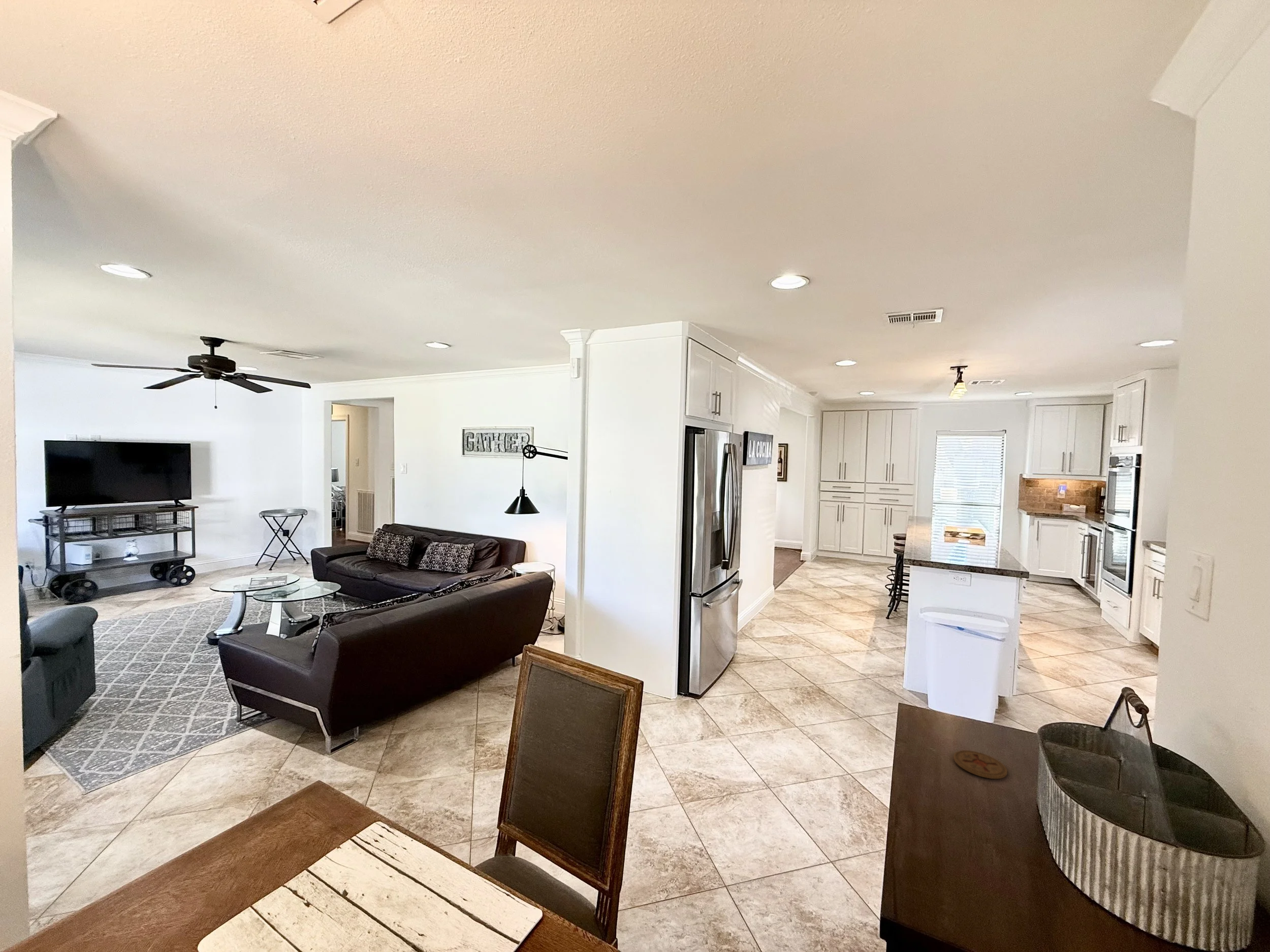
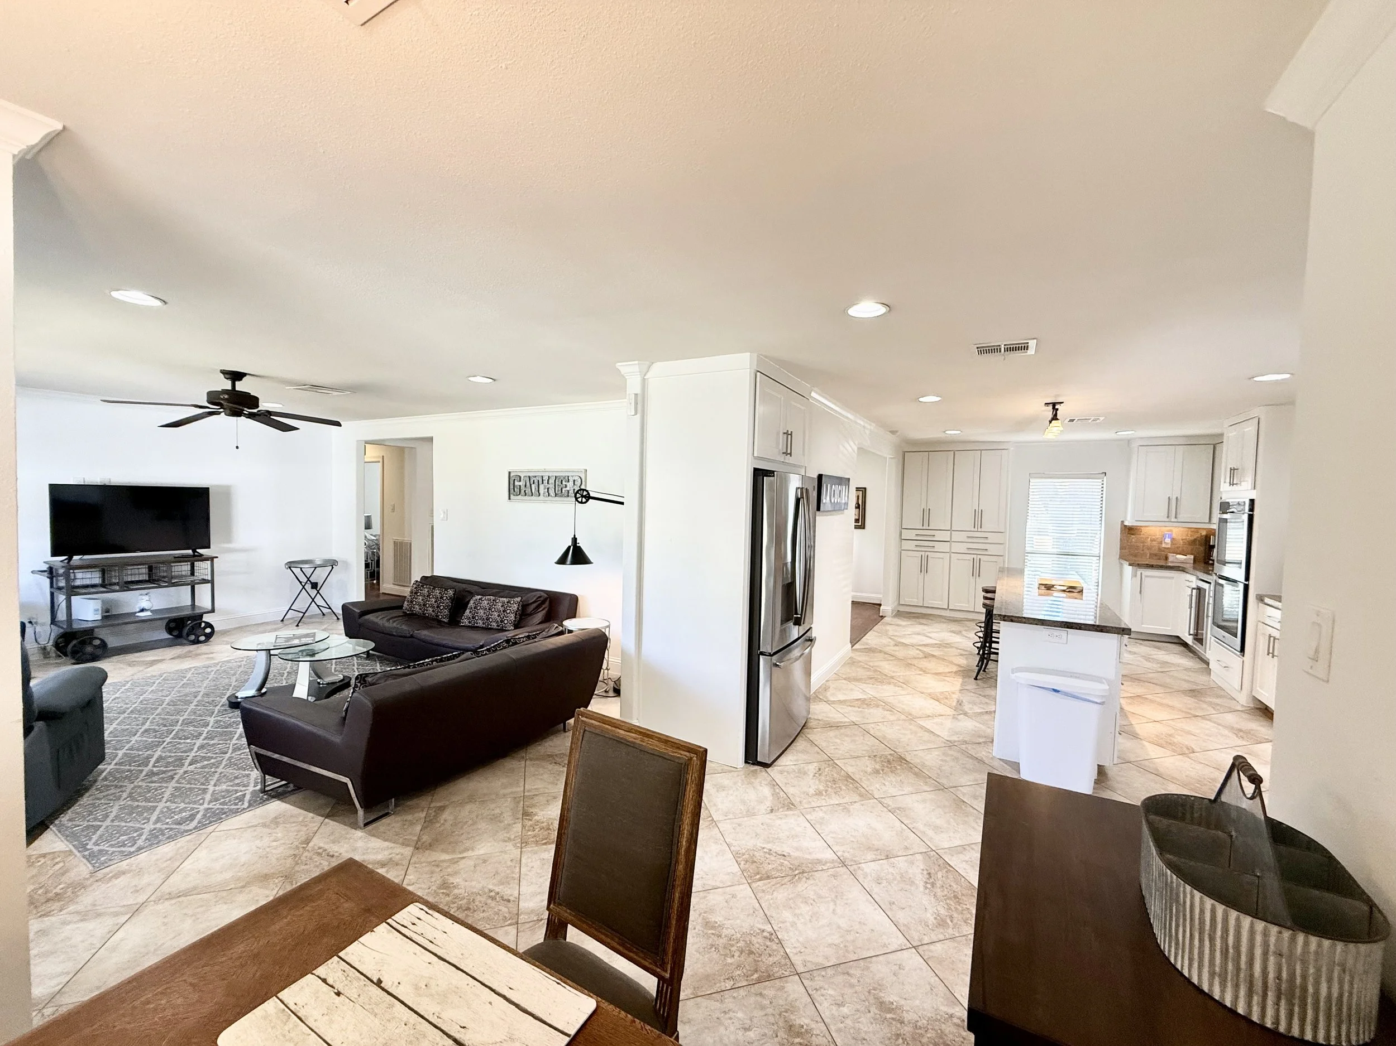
- coaster (979, 764)
